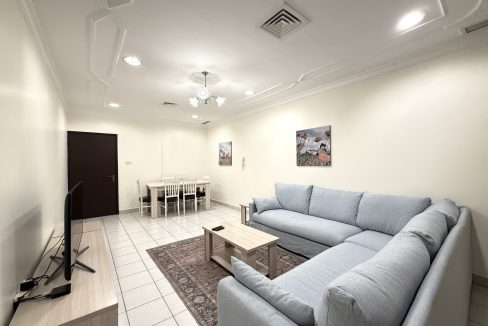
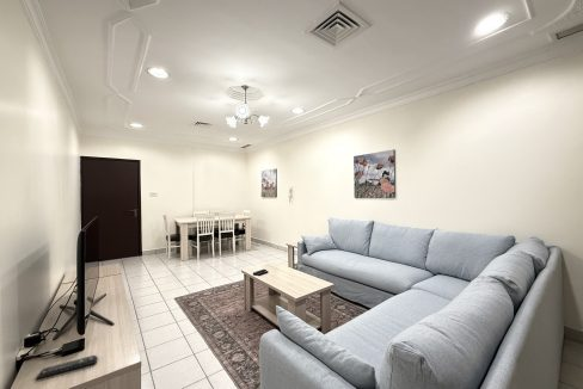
+ remote control (68, 366)
